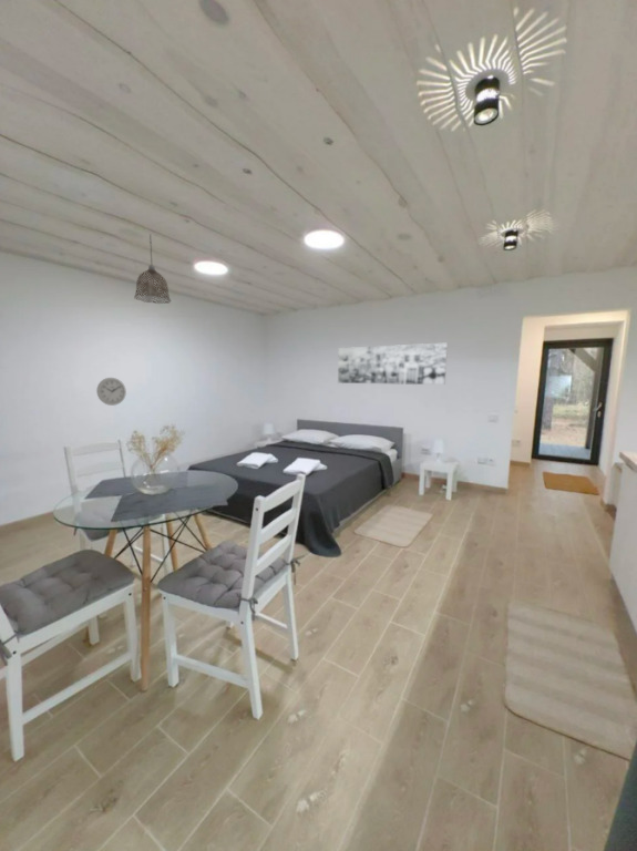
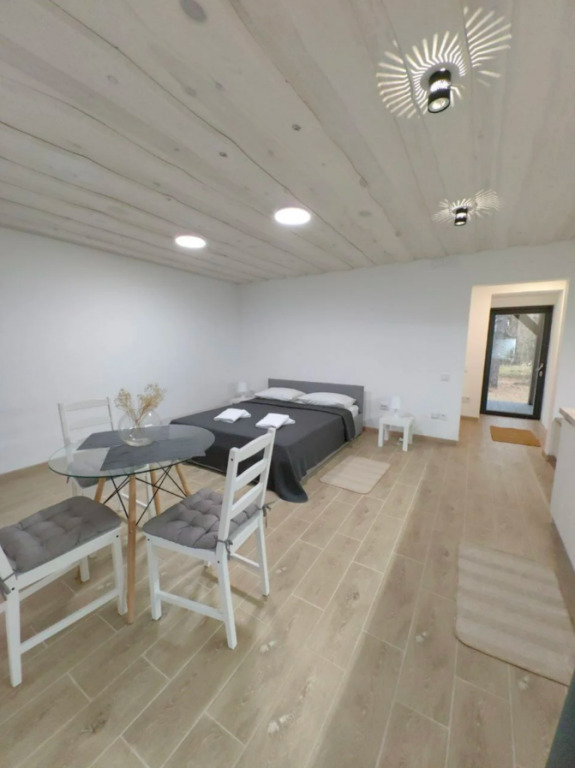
- pendant lamp (151, 267)
- wall art (388, 365)
- wall clock (112, 391)
